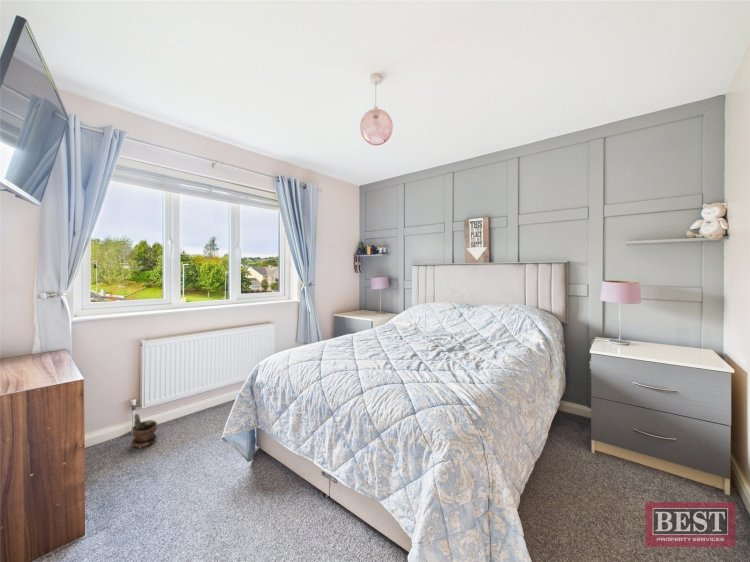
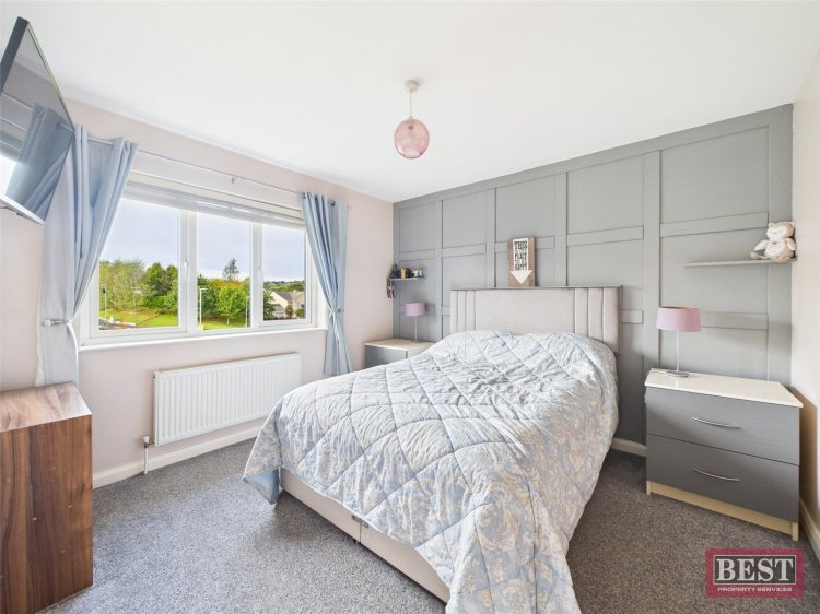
- potted plant (144, 427)
